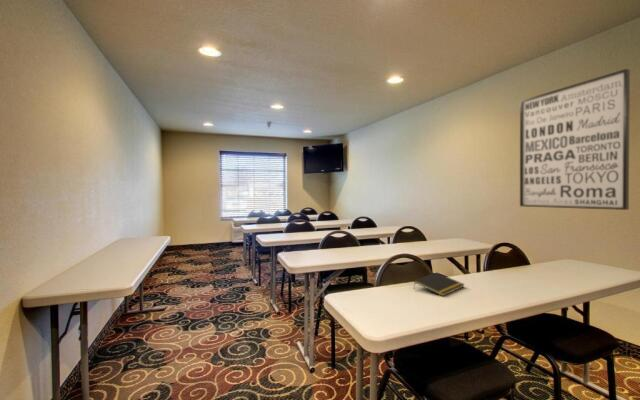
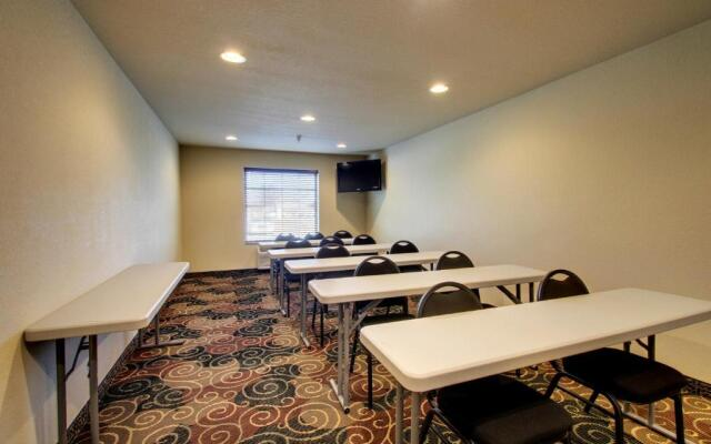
- notepad (439, 283)
- wall art (566, 147)
